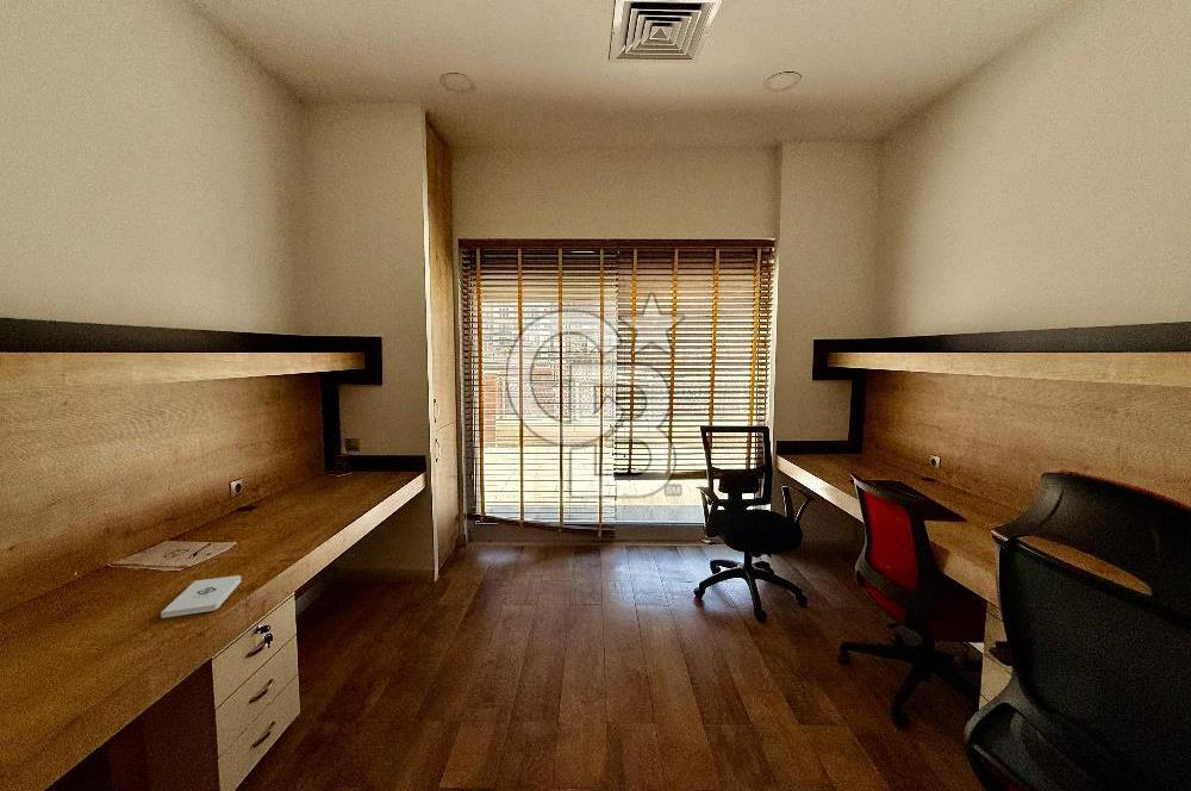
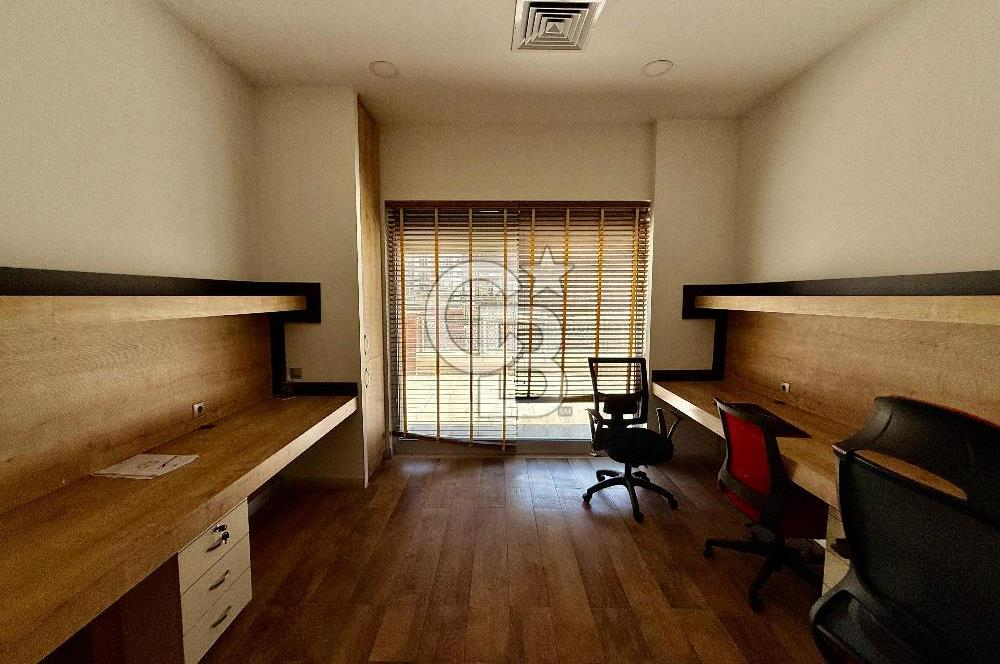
- notepad (205, 594)
